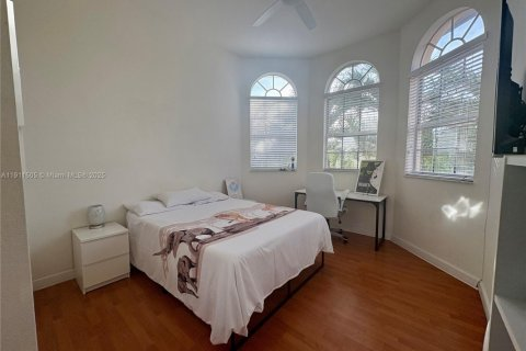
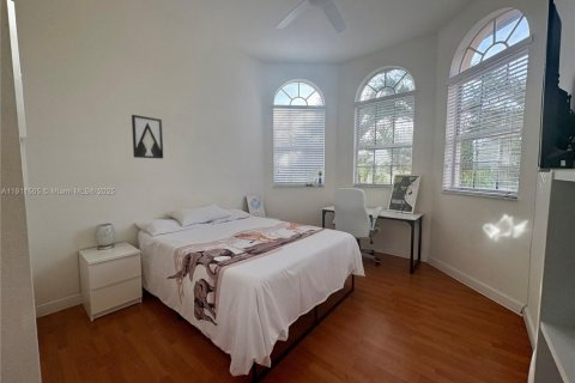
+ wall art (147, 138)
